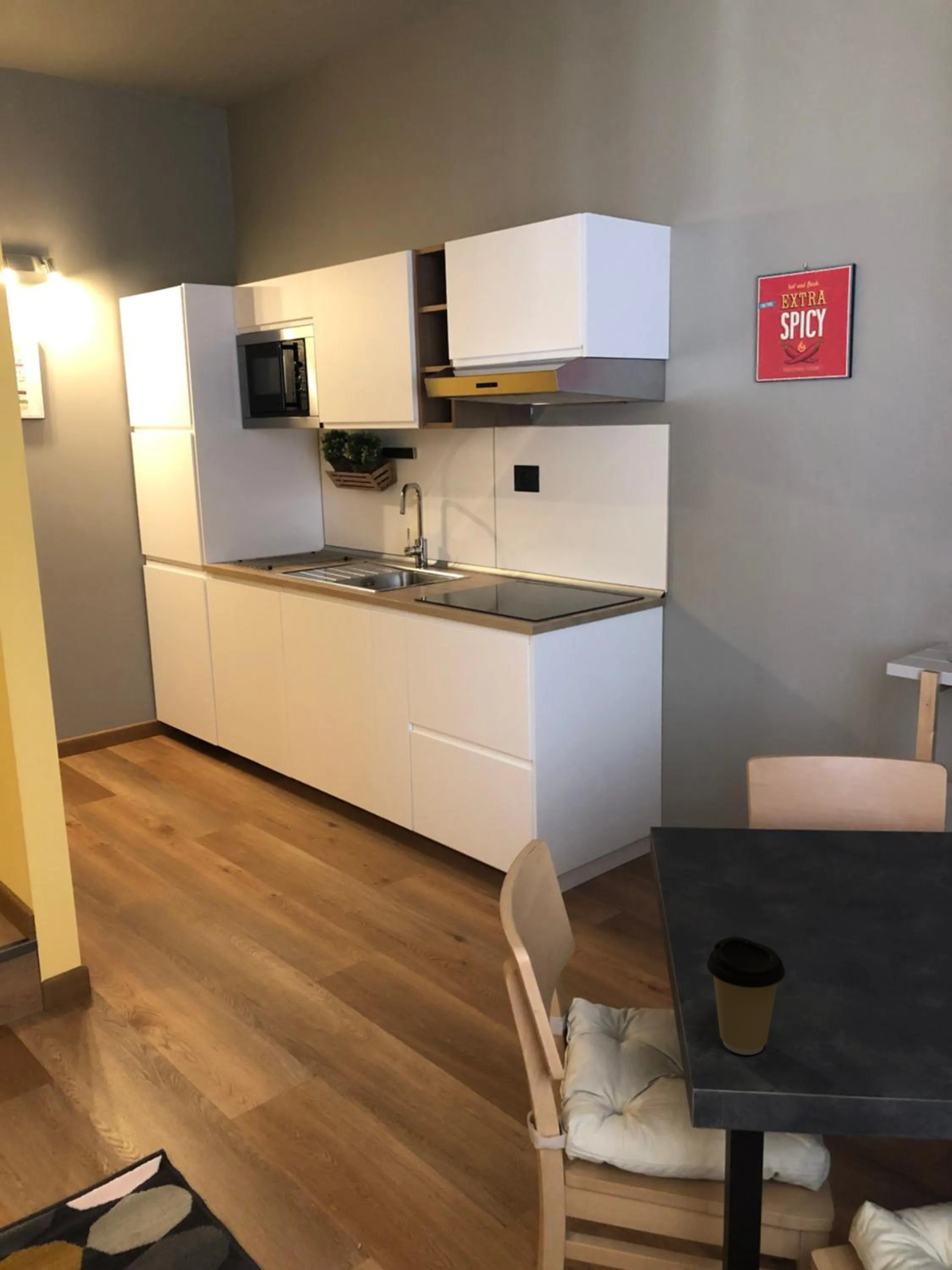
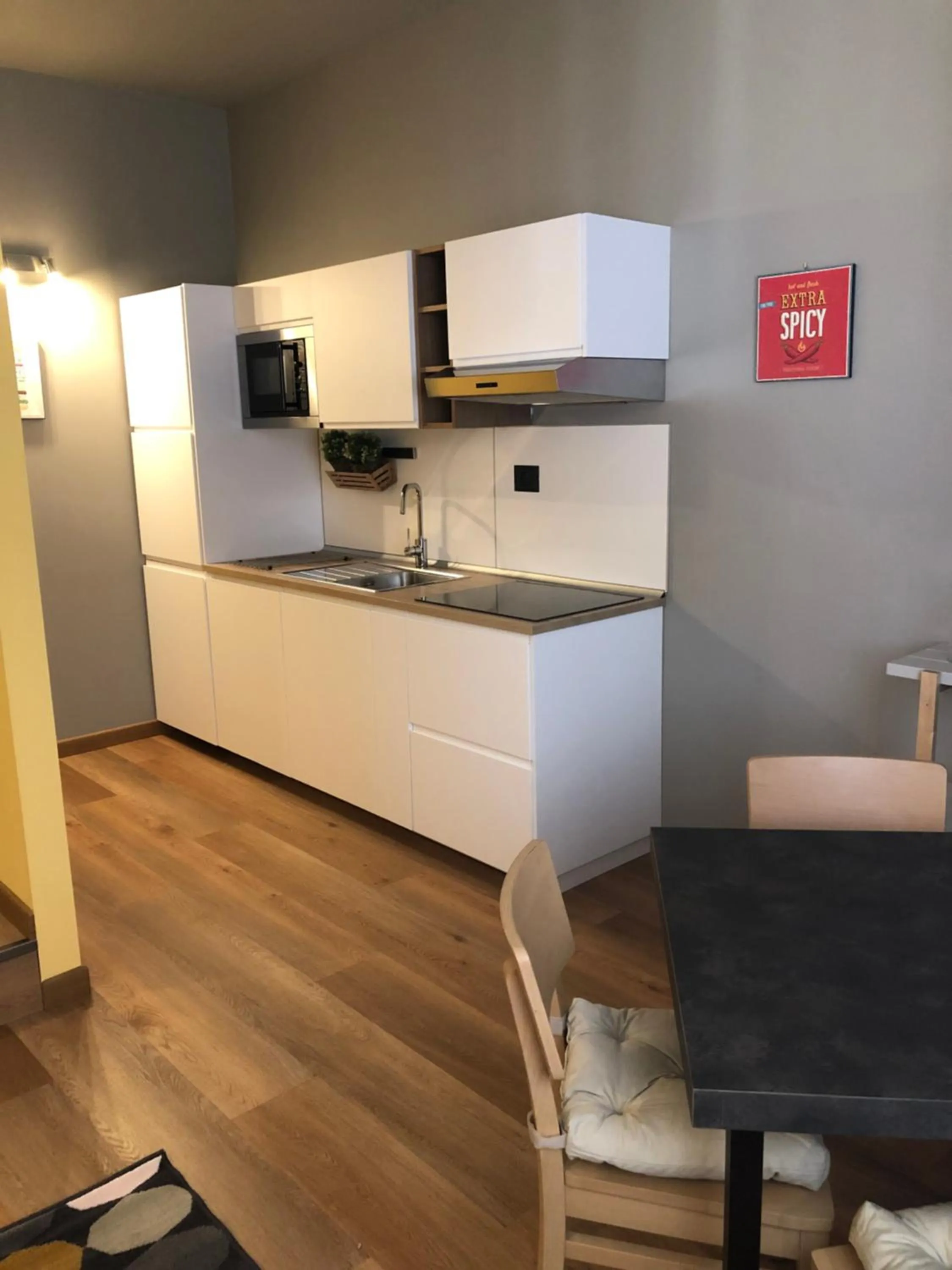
- coffee cup (744, 997)
